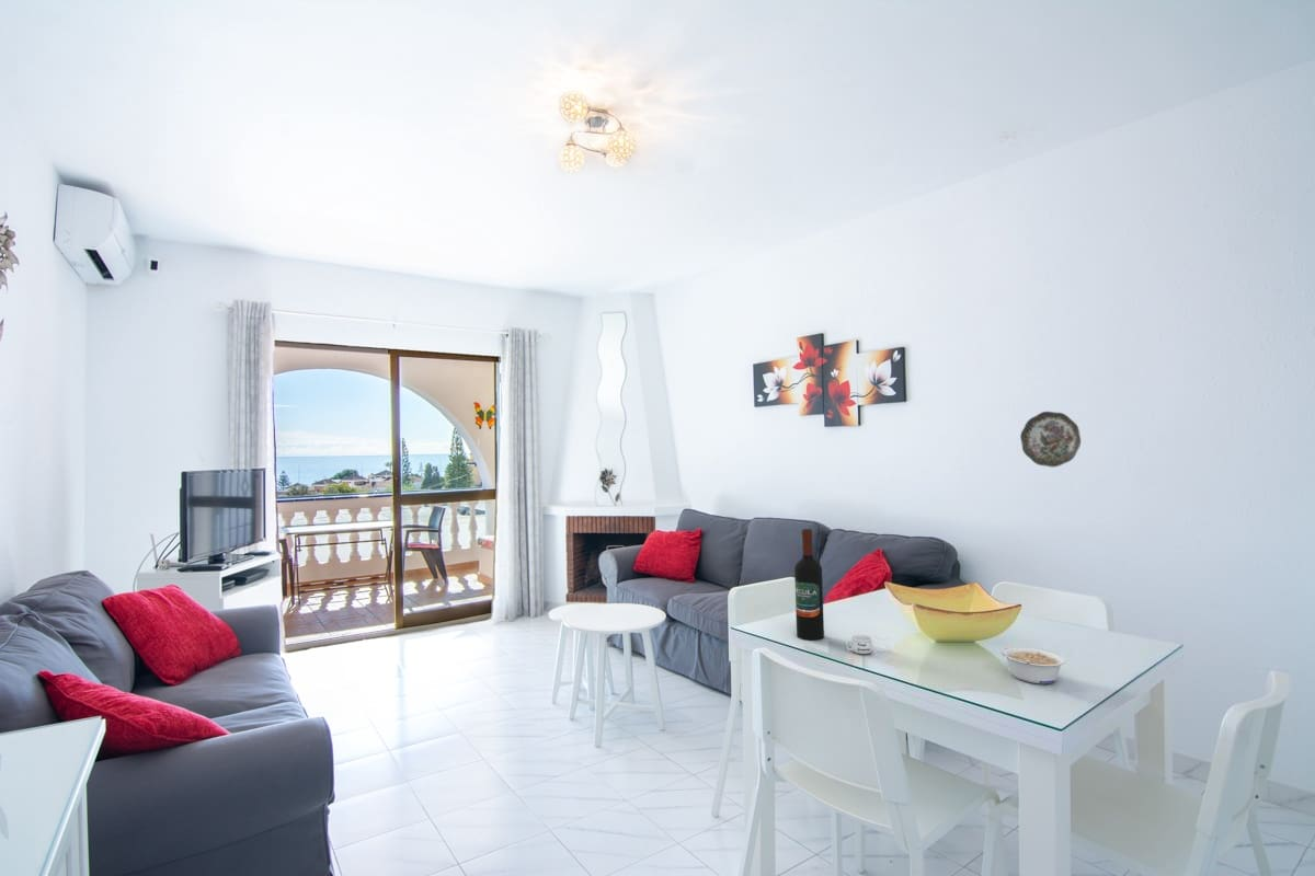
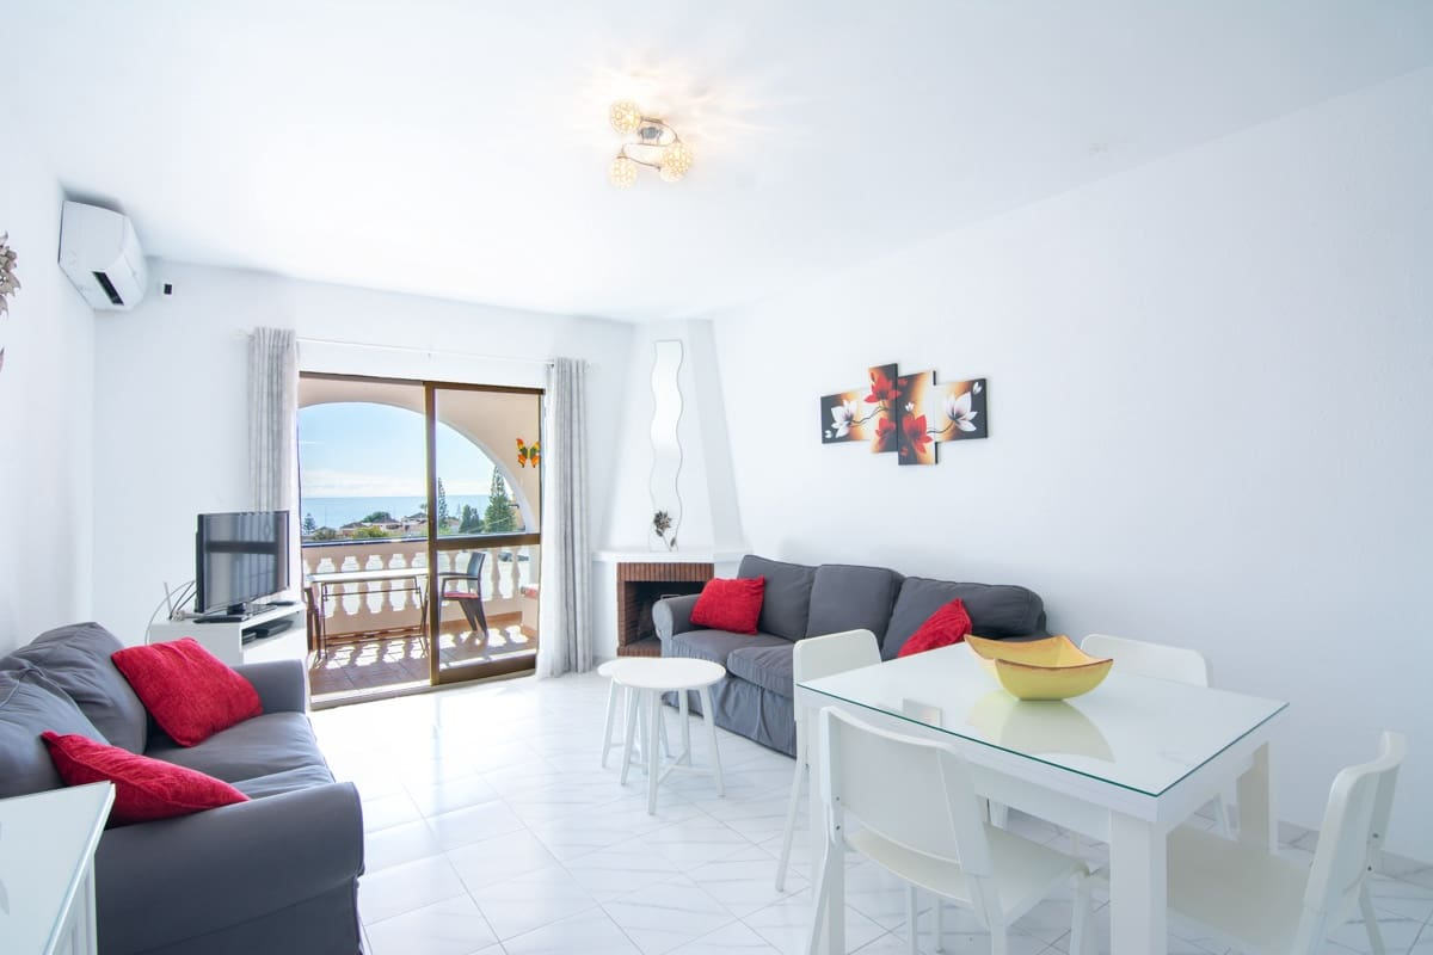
- decorative plate (1050, 439)
- mug (869, 644)
- legume (1033, 665)
- wine bottle (808, 583)
